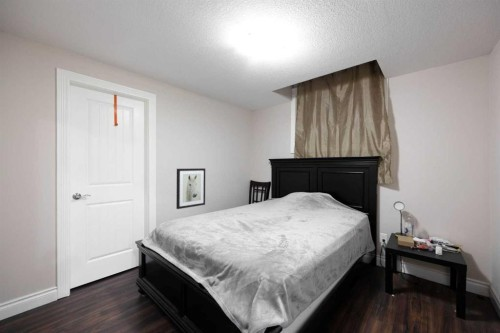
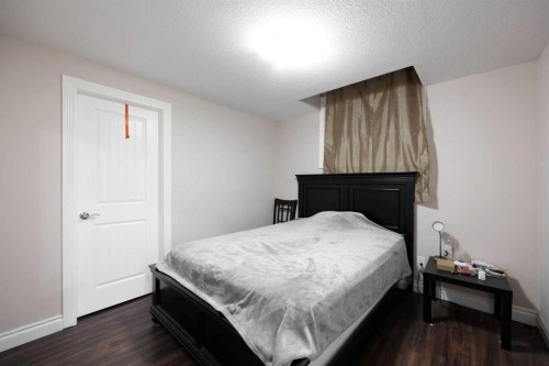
- wall art (191, 187)
